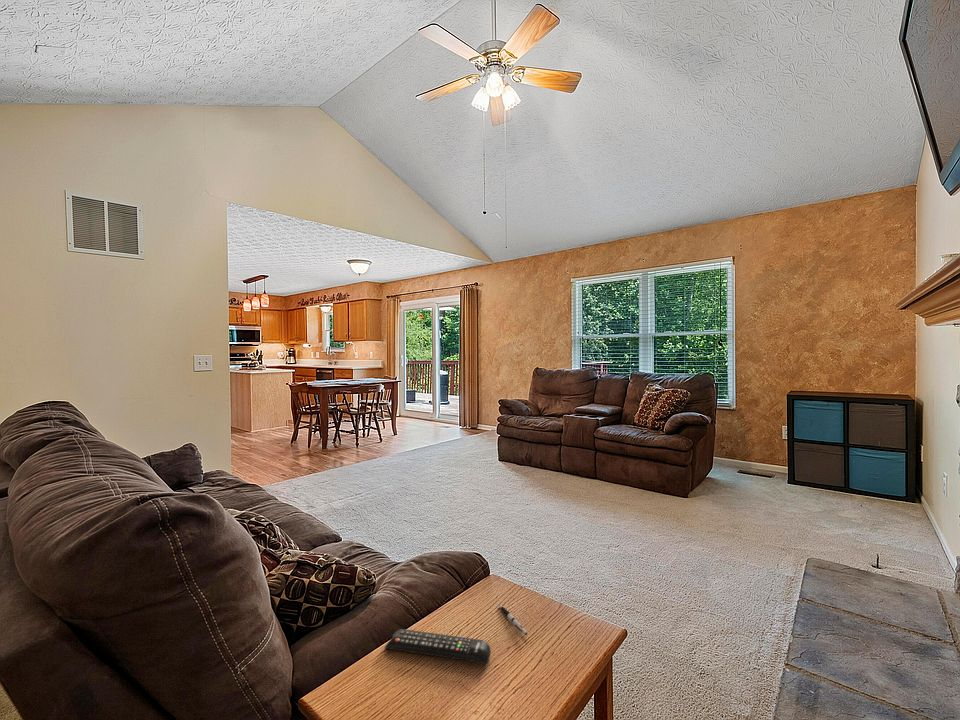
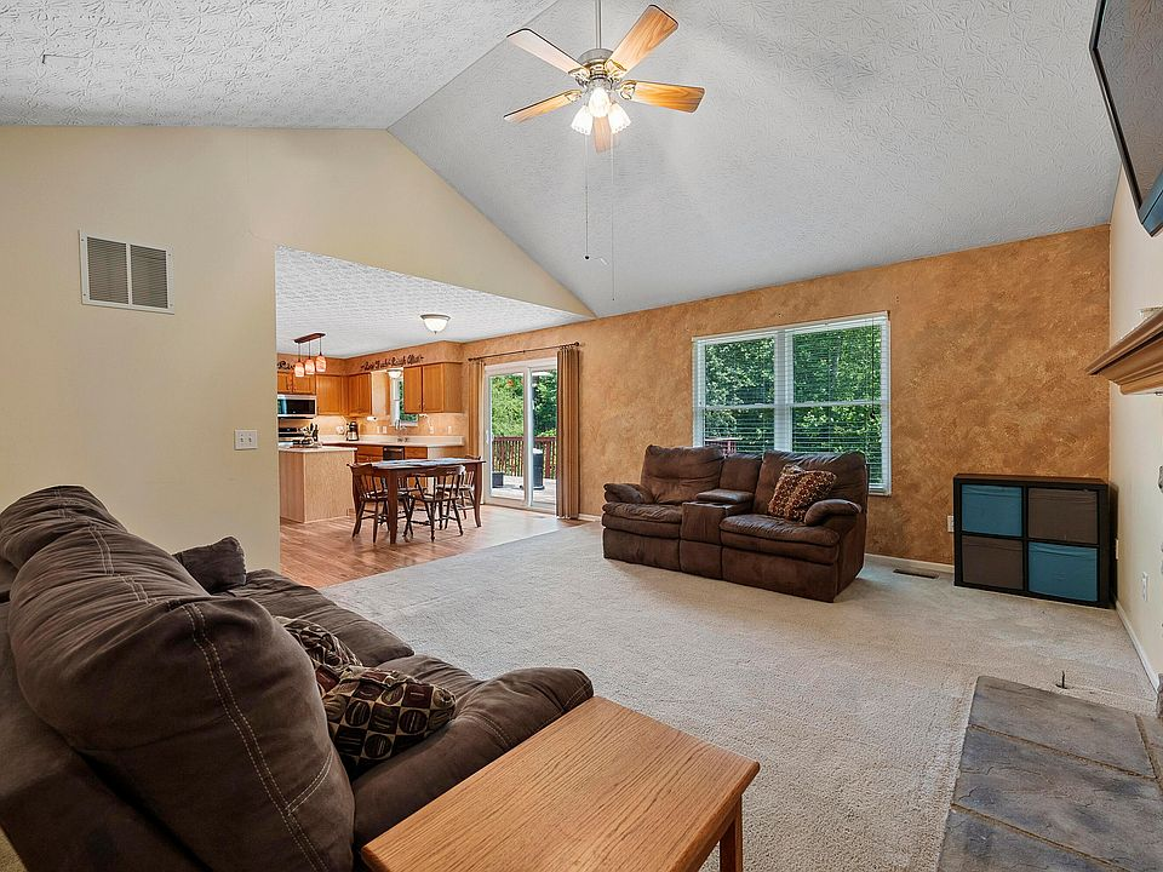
- pen (511, 618)
- remote control (437, 646)
